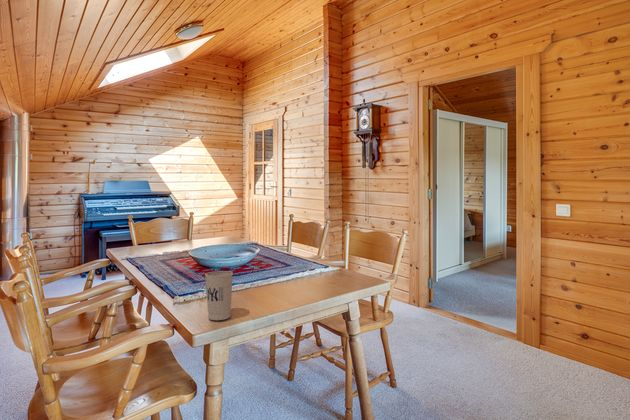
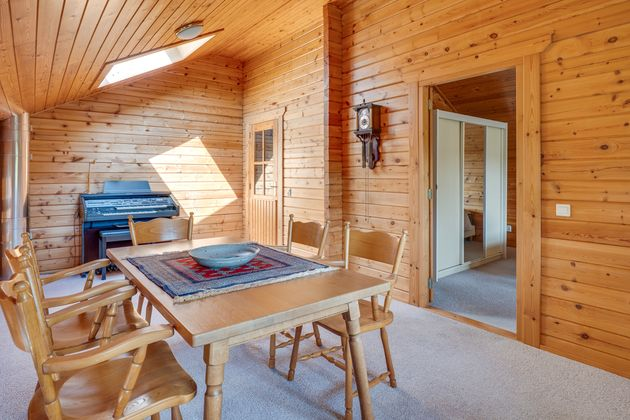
- cup (219, 295)
